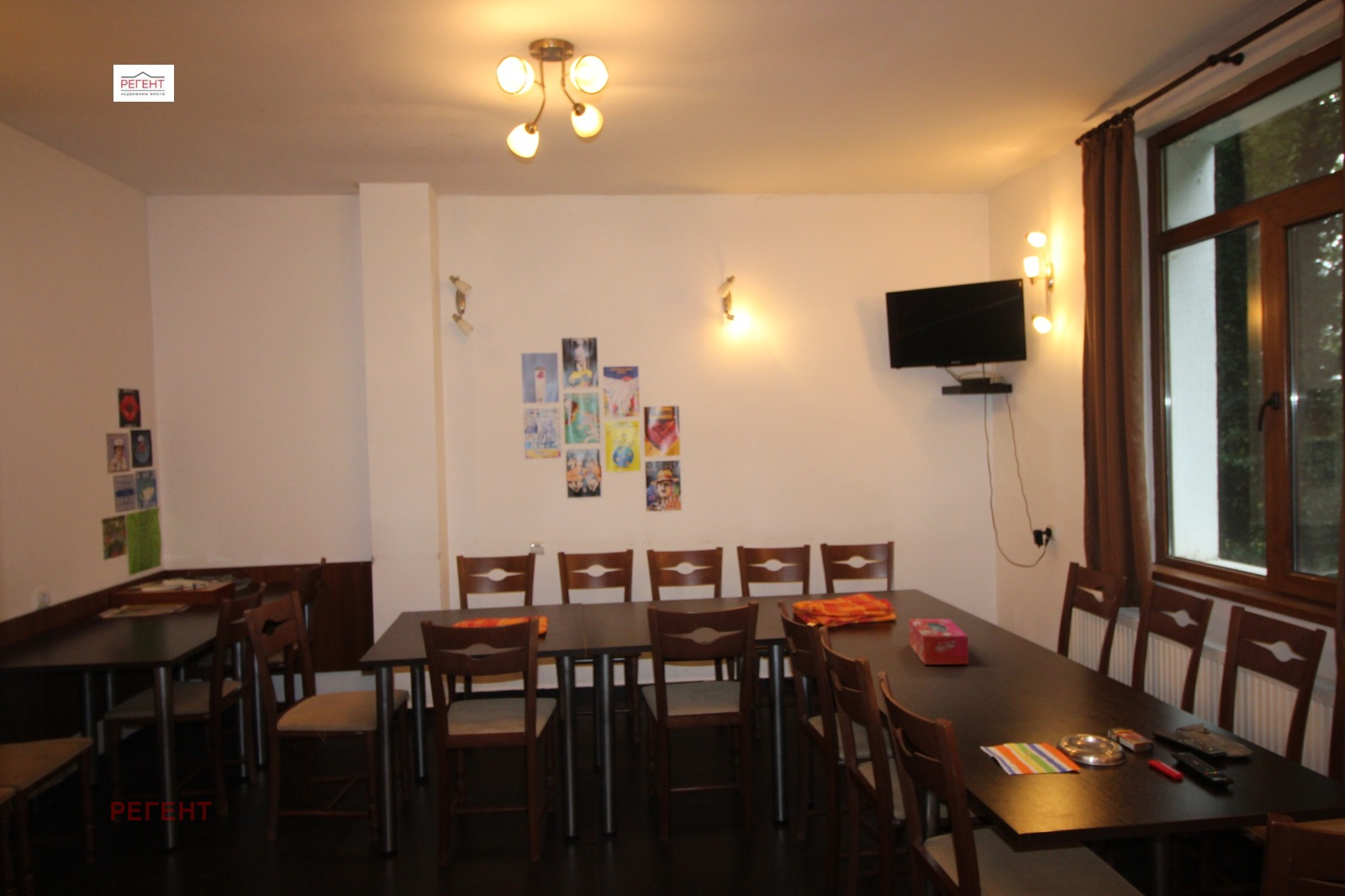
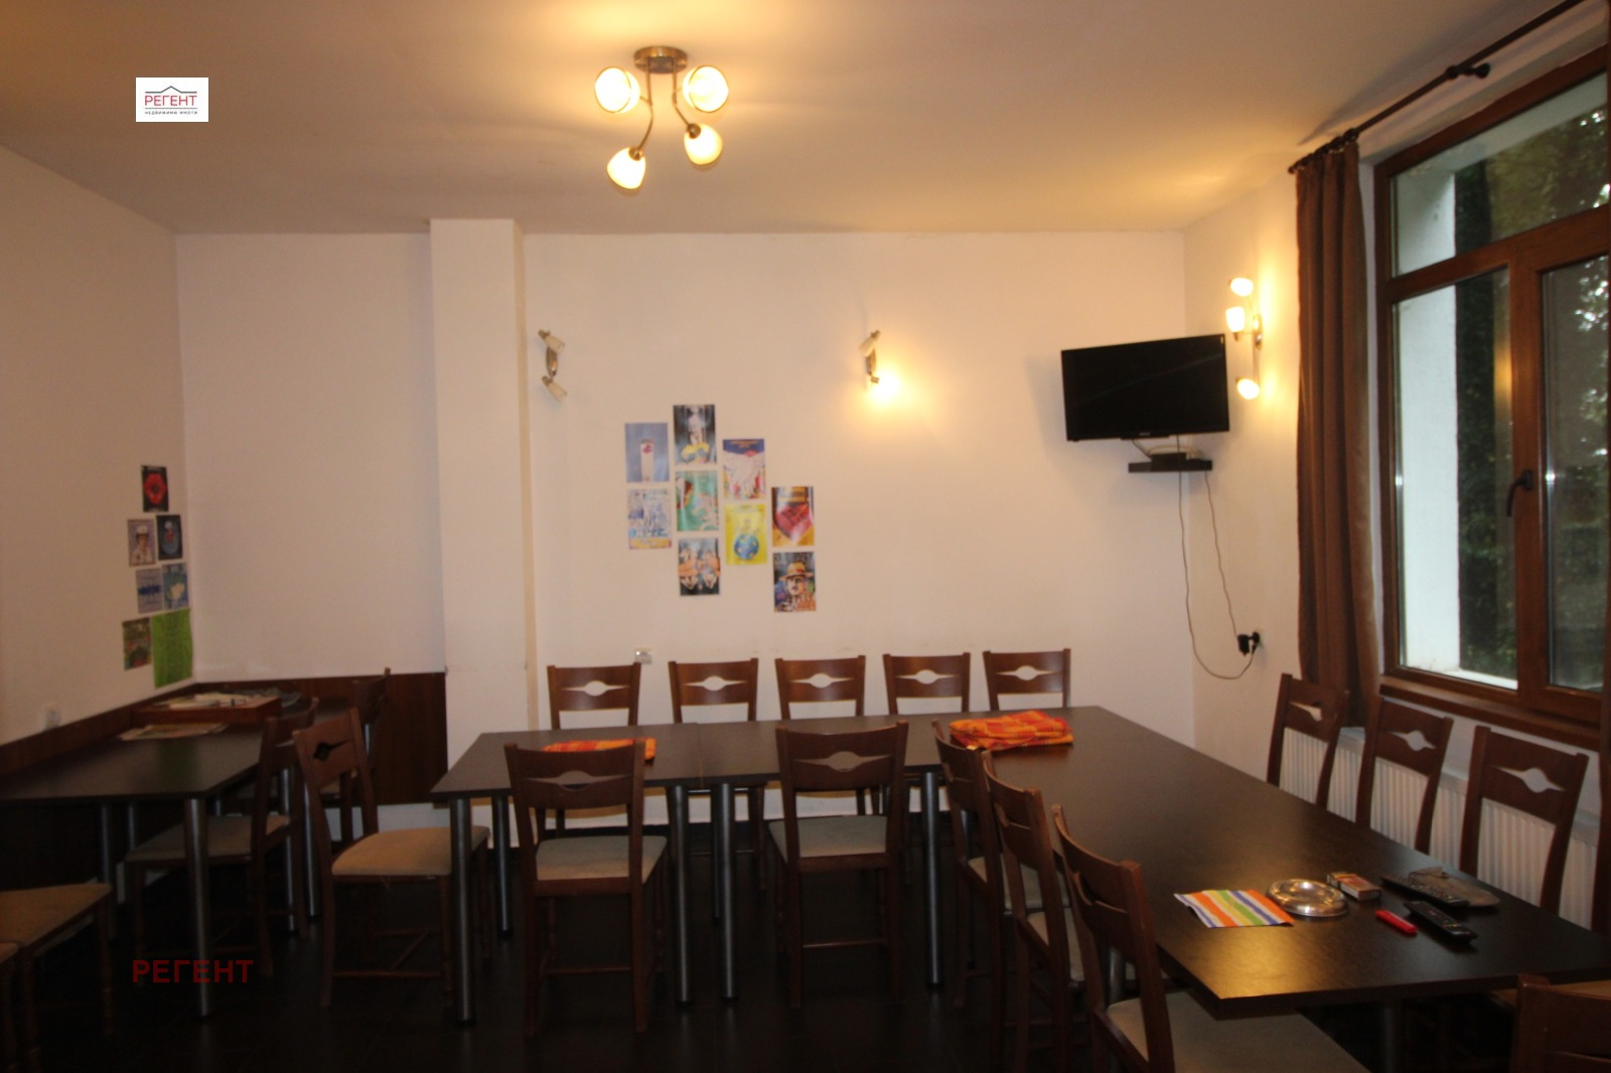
- tissue box (937, 640)
